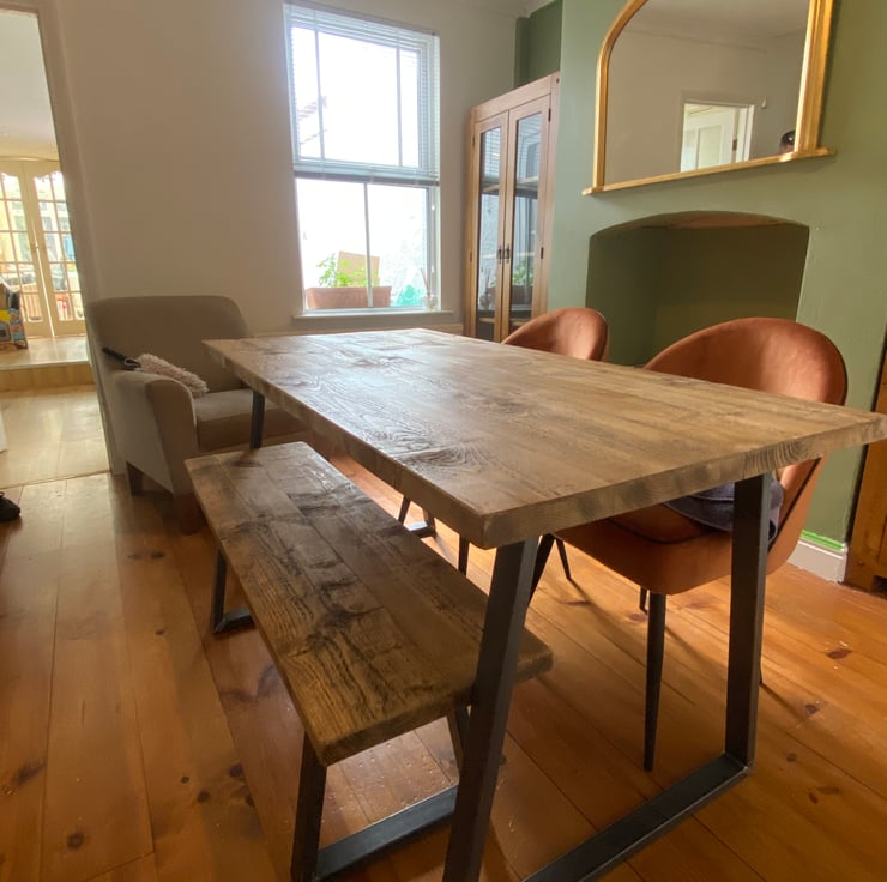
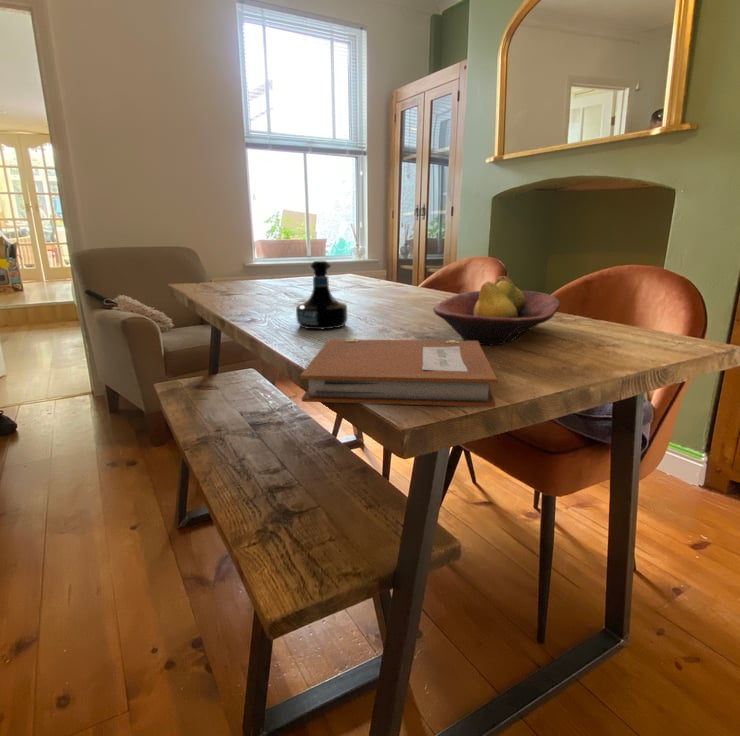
+ notebook (404, 366)
+ fruit bowl (498, 305)
+ tequila bottle (321, 293)
